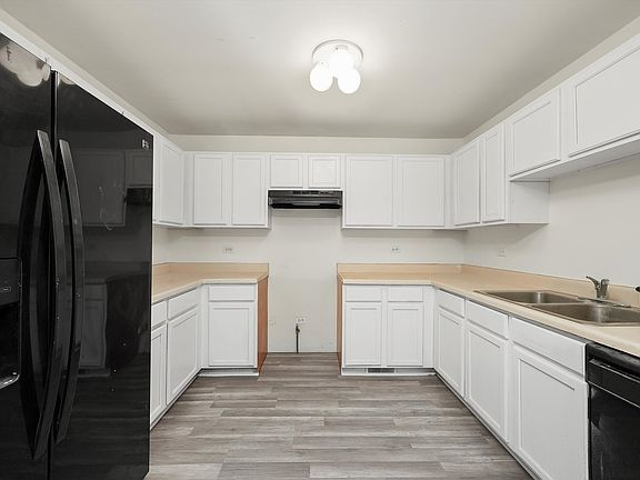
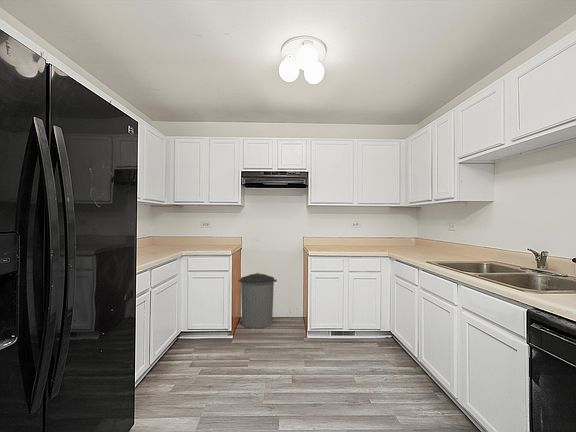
+ trash can (257, 298)
